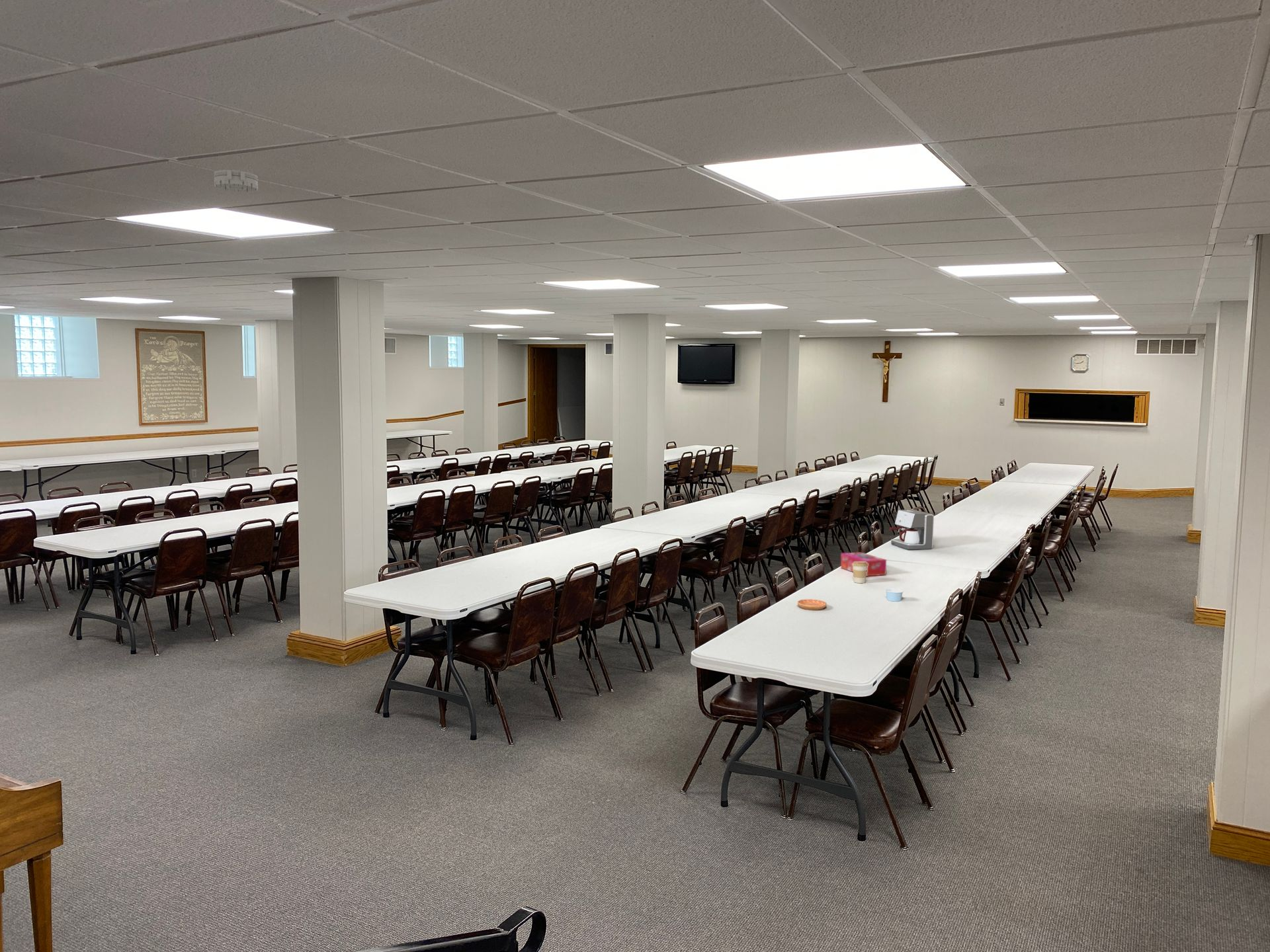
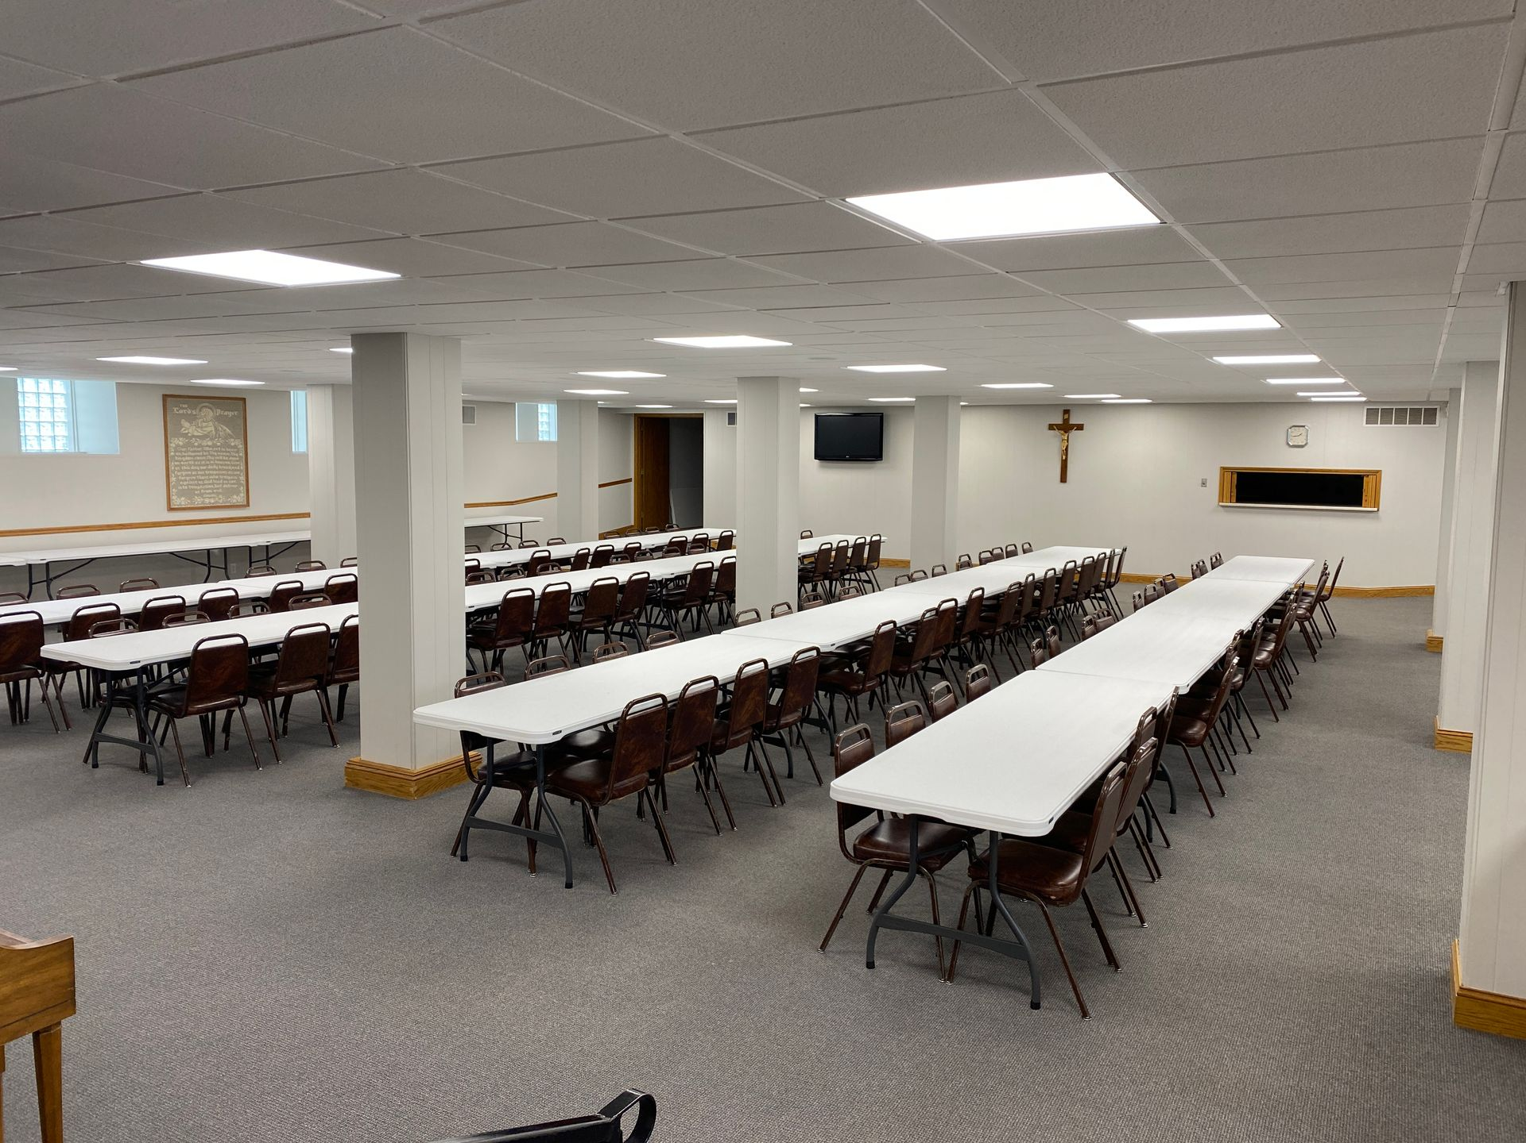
- coffee maker (912, 529)
- coffee cup (860, 571)
- paper cup (894, 595)
- smoke detector (236, 180)
- saucer (812, 605)
- tissue box (863, 561)
